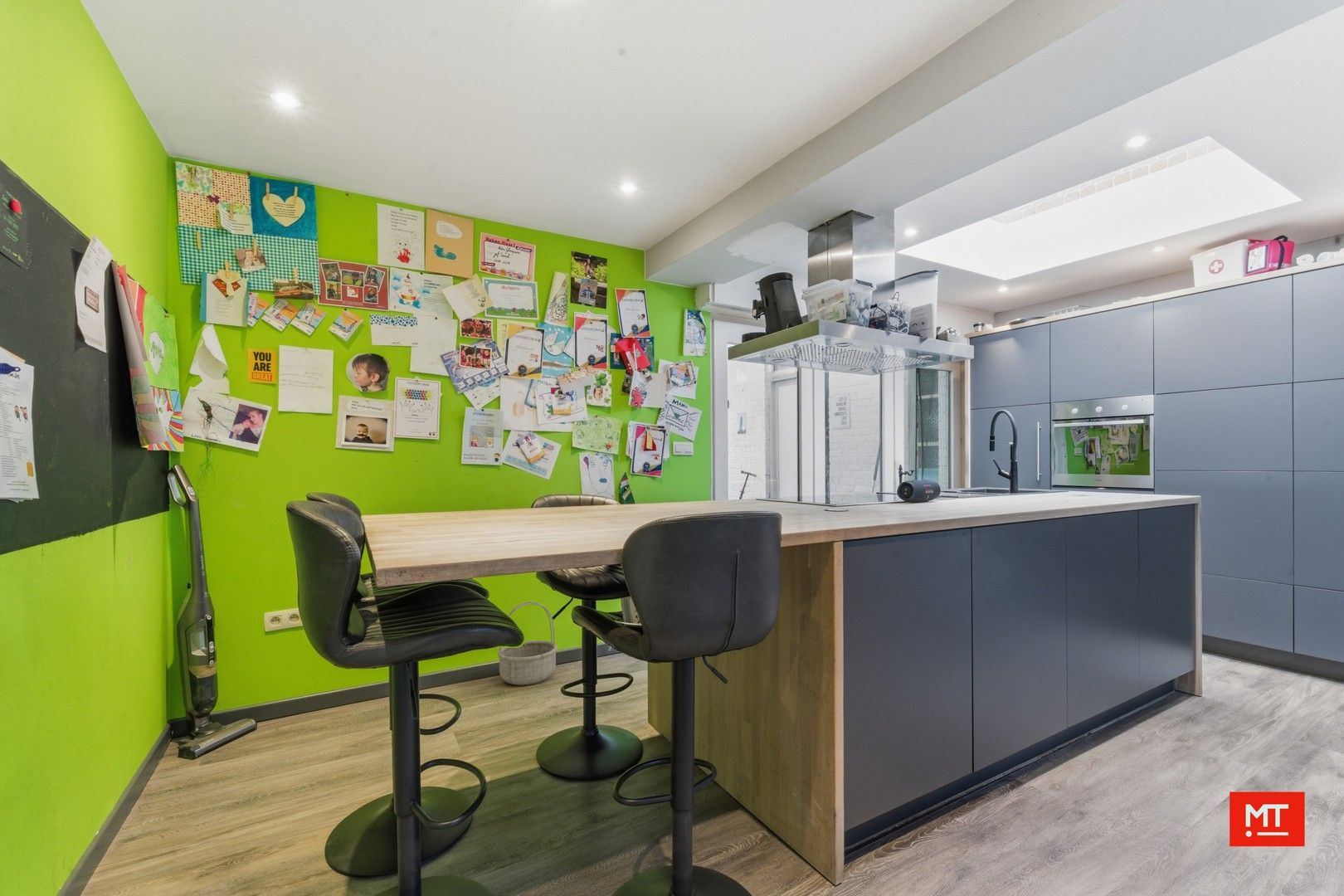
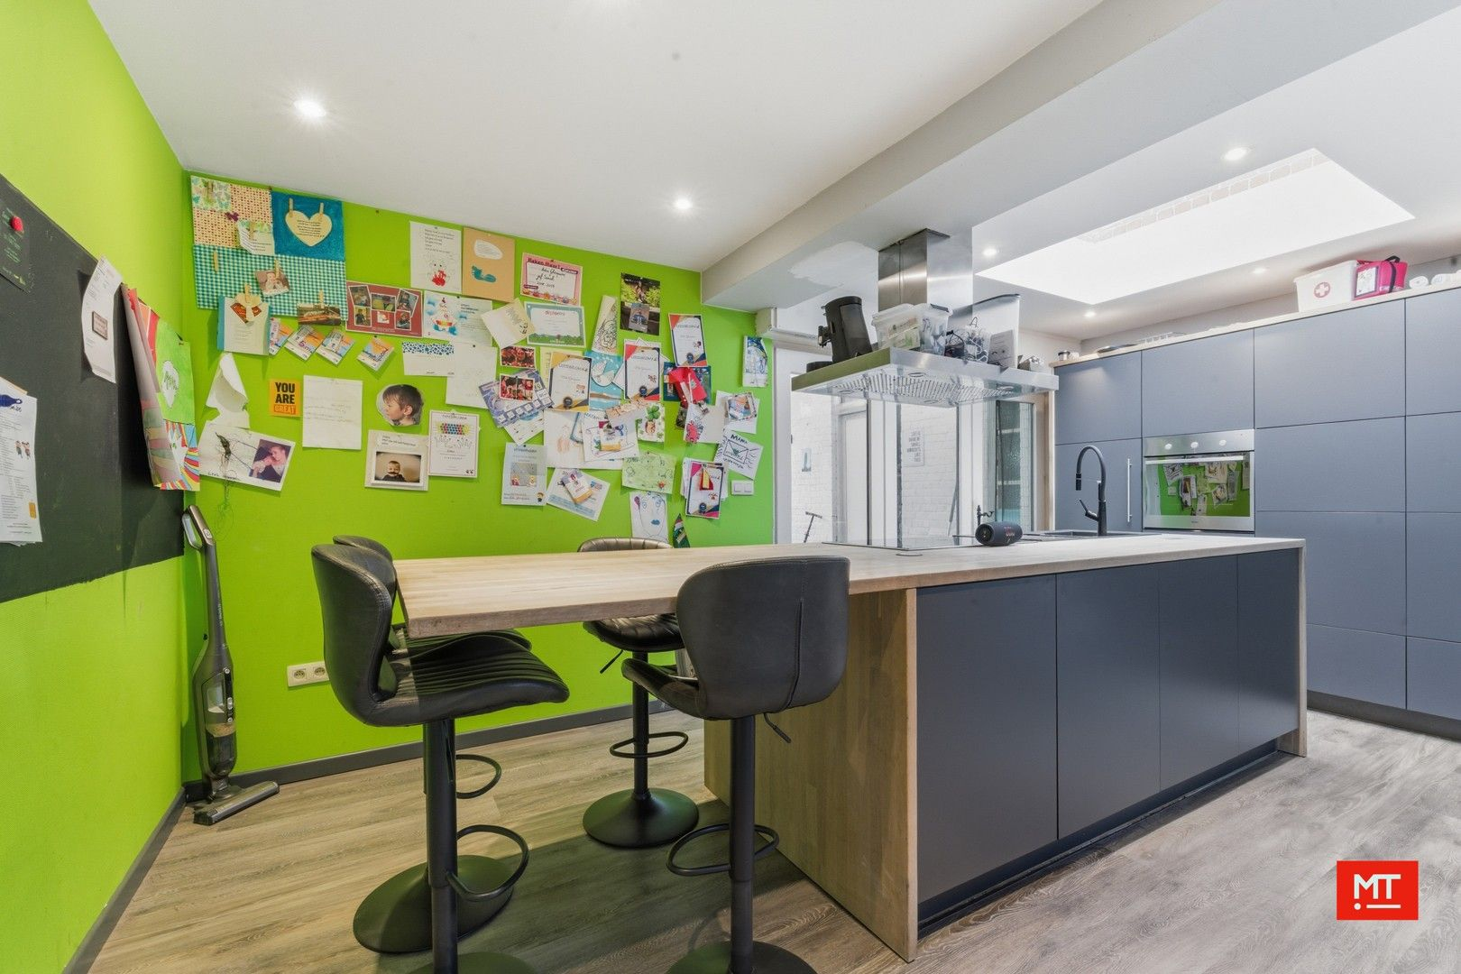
- basket (528, 640)
